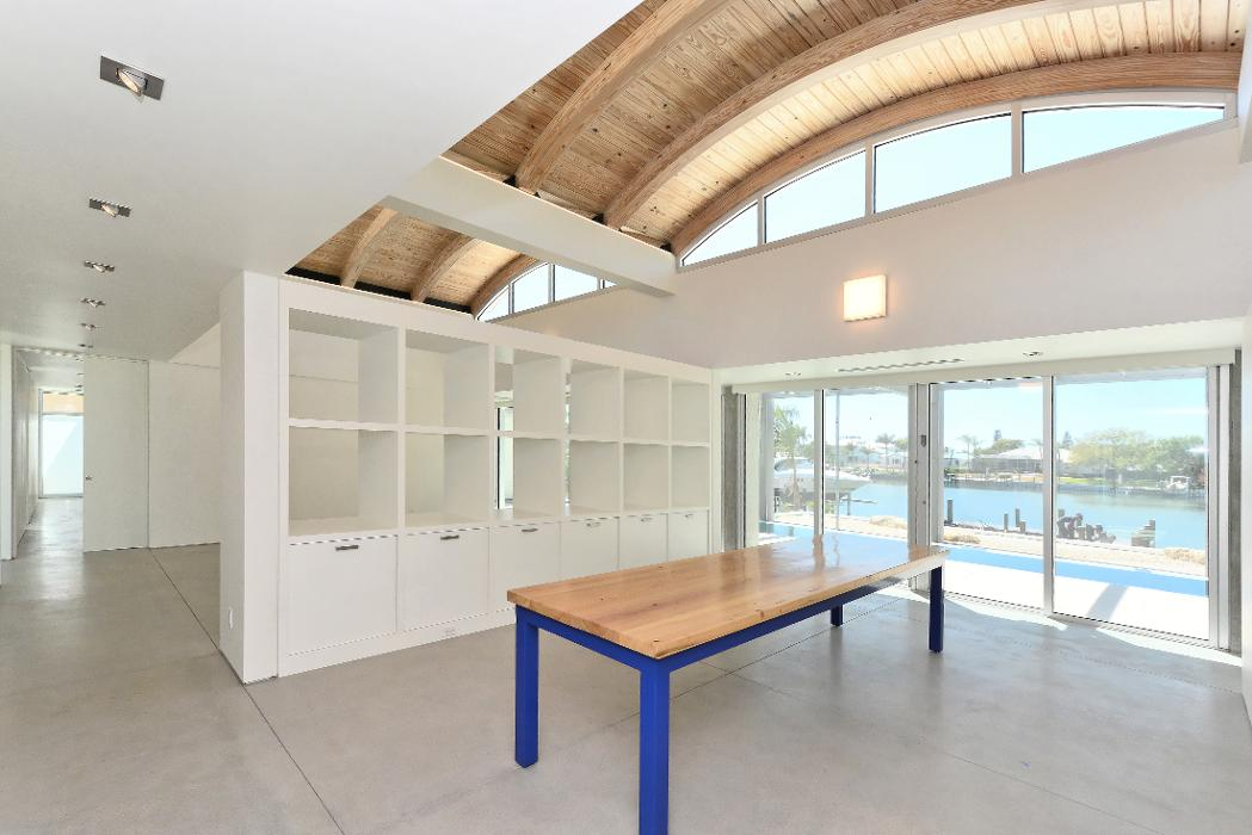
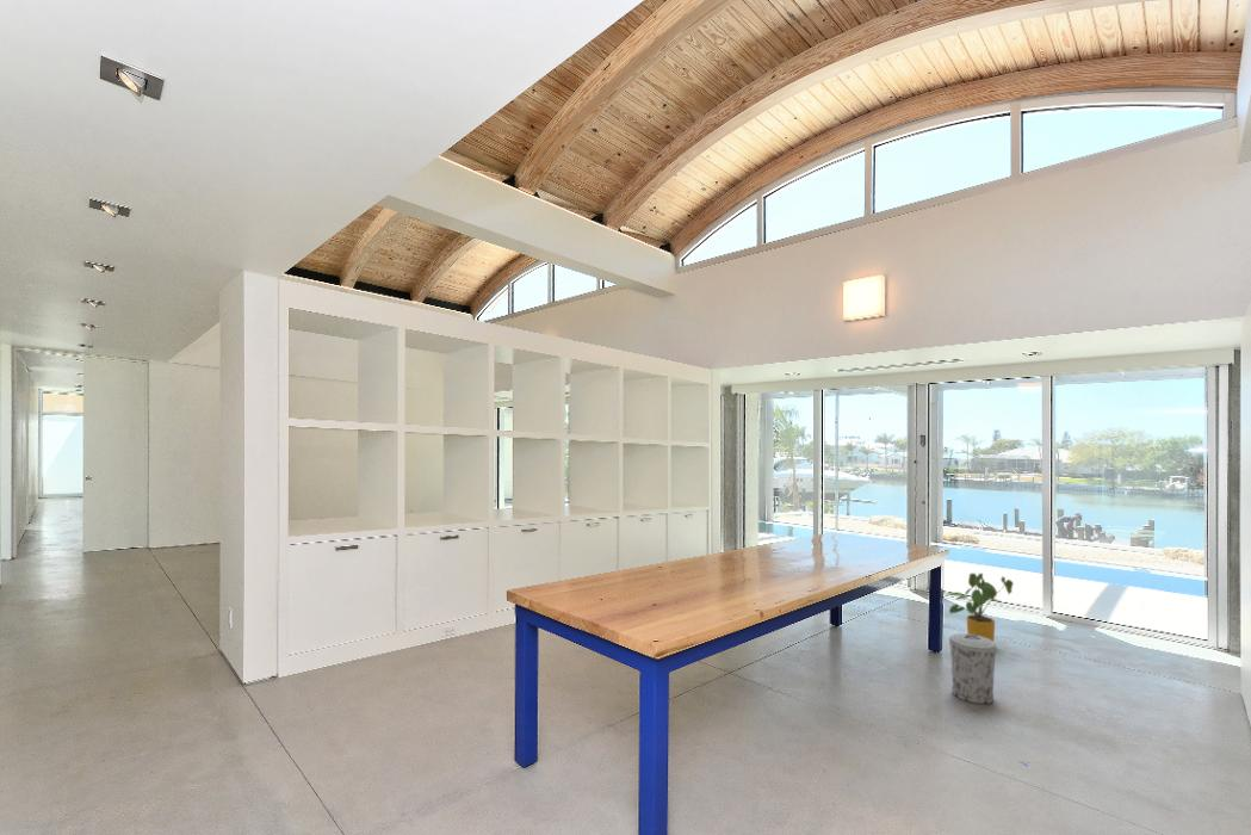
+ trash can (972, 666)
+ house plant (978, 611)
